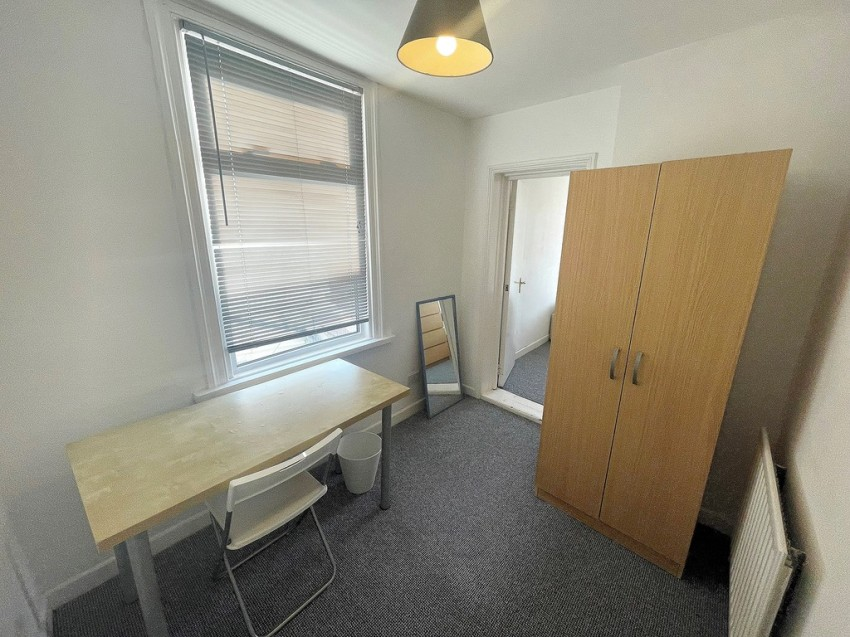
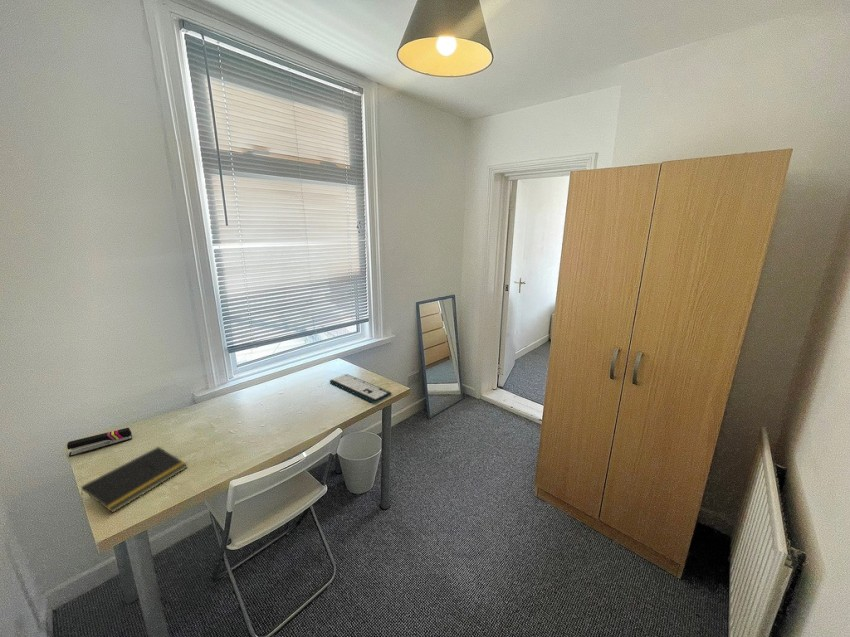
+ stapler (100, 440)
+ notepad (138, 476)
+ keyboard (359, 386)
